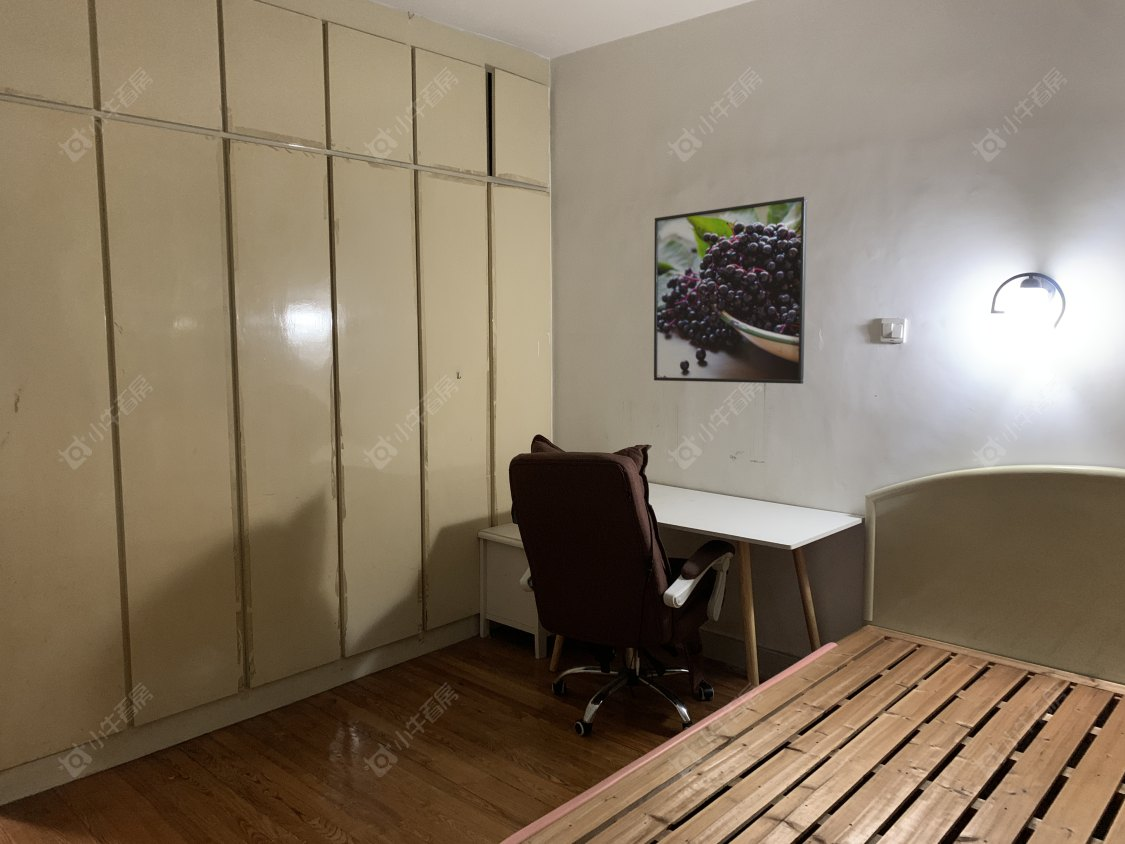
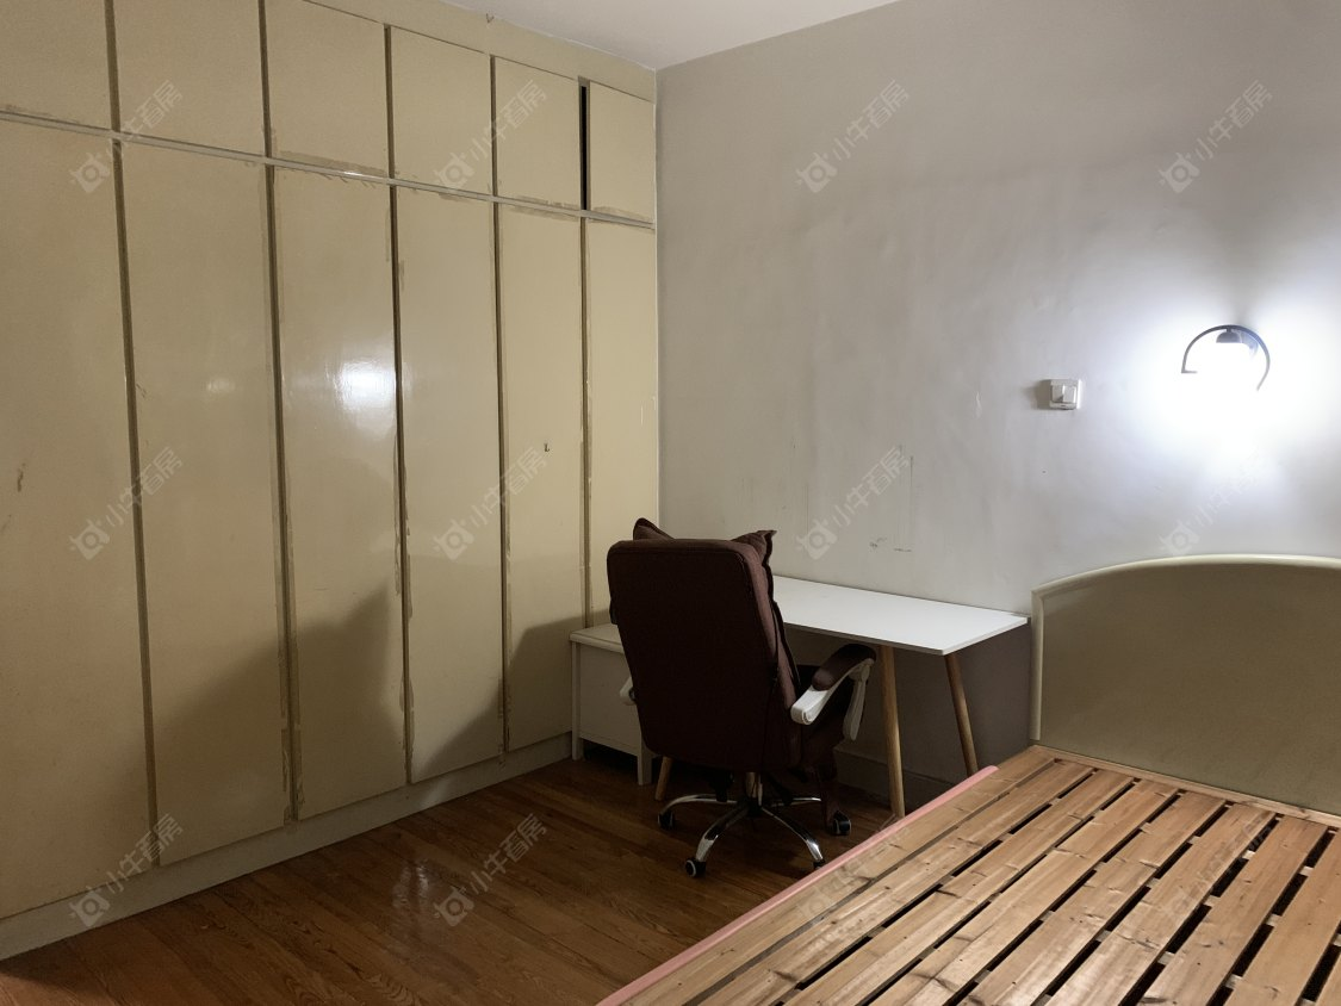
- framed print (724, 295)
